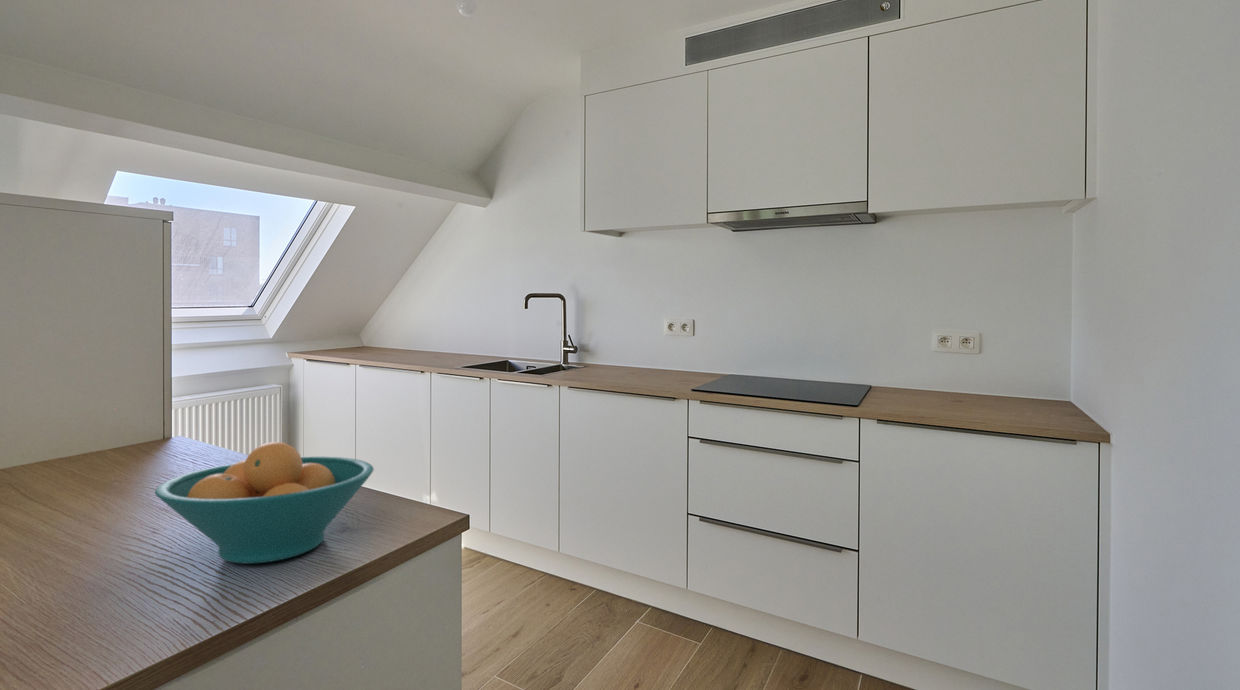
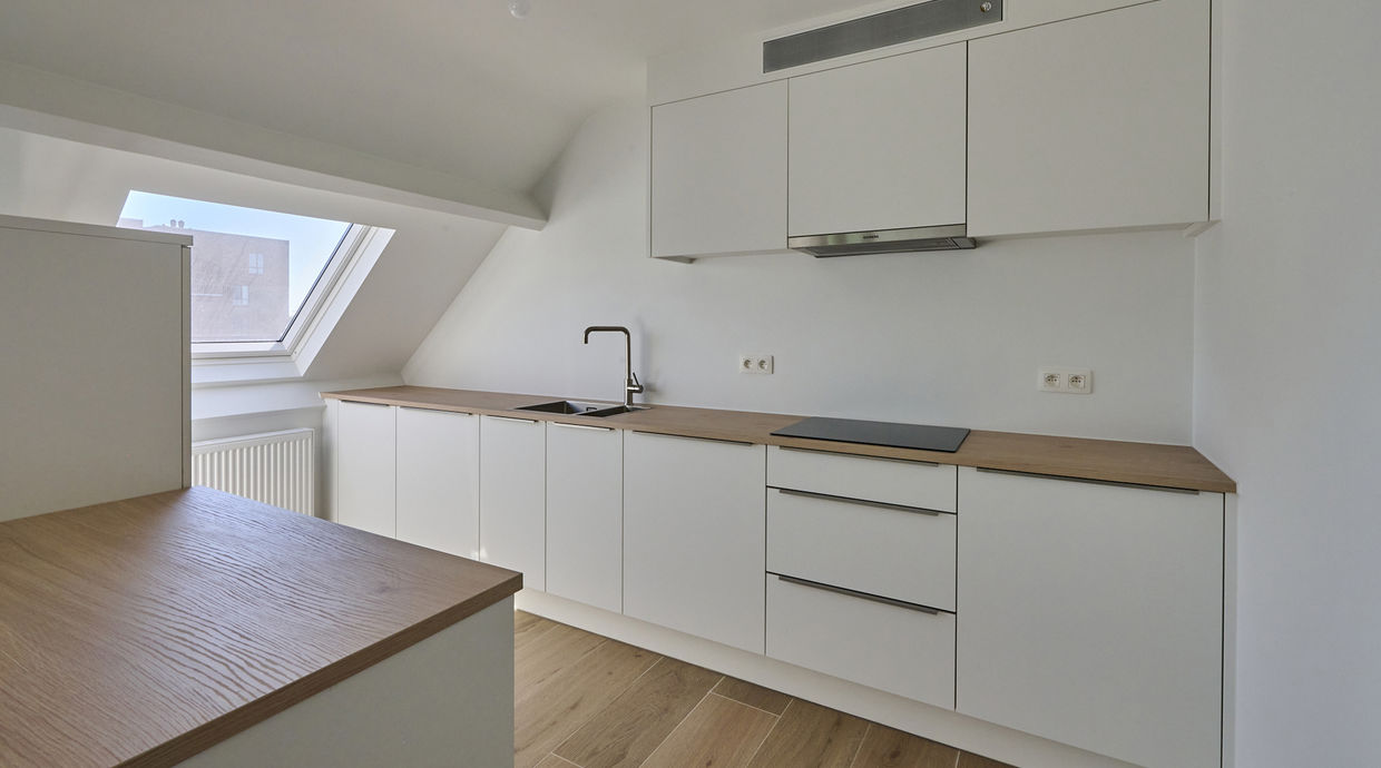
- fruit bowl (273, 495)
